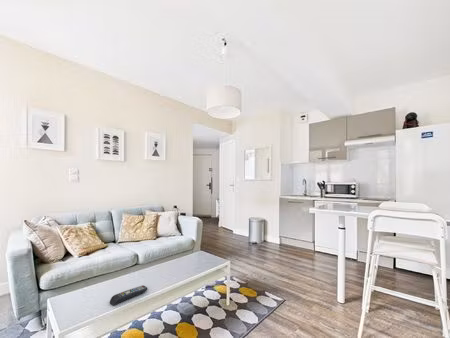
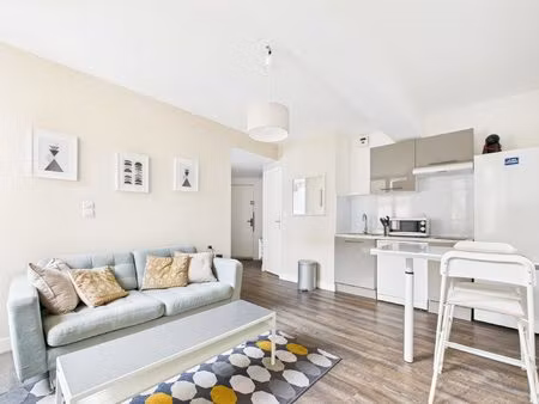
- remote control (129, 293)
